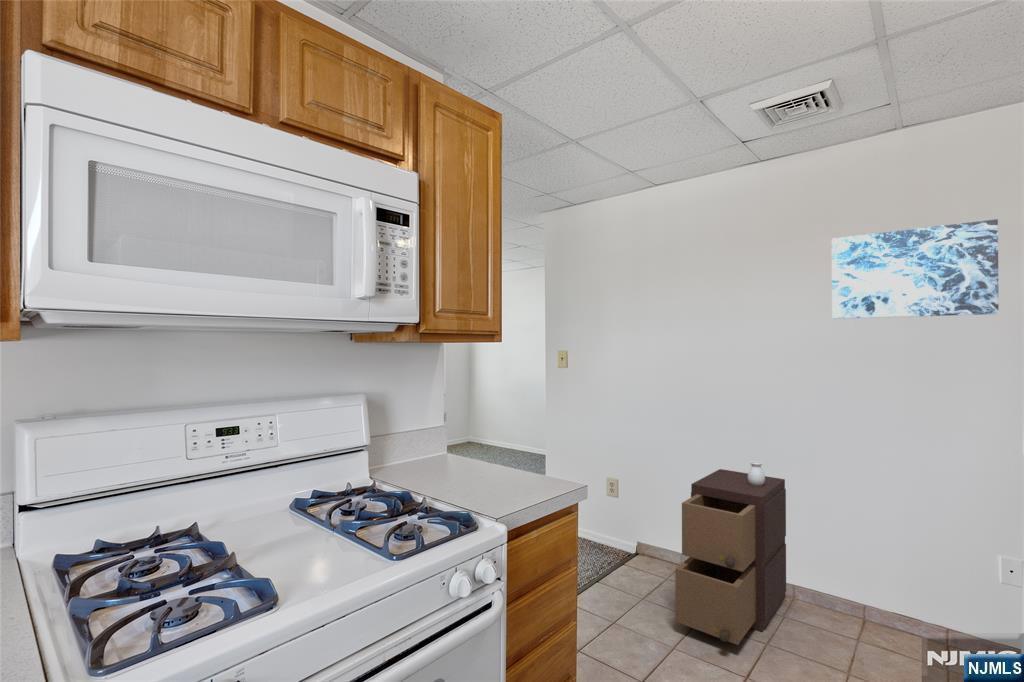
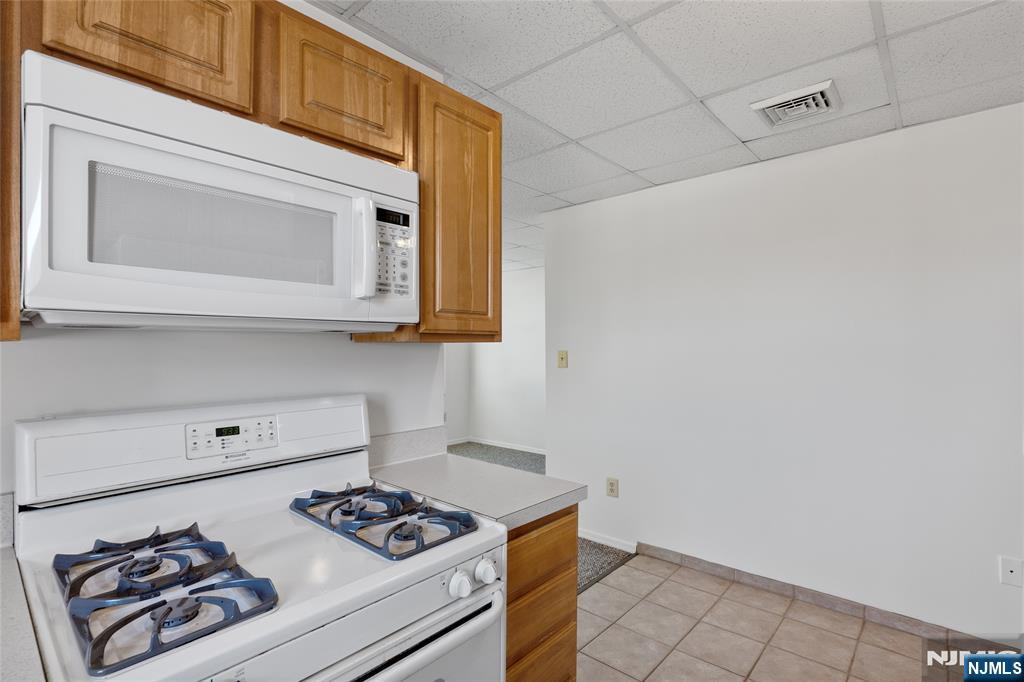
- wall art (908, 273)
- storage cabinet (728, 539)
